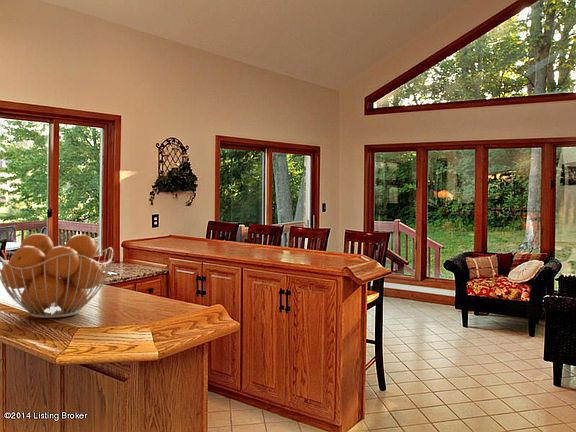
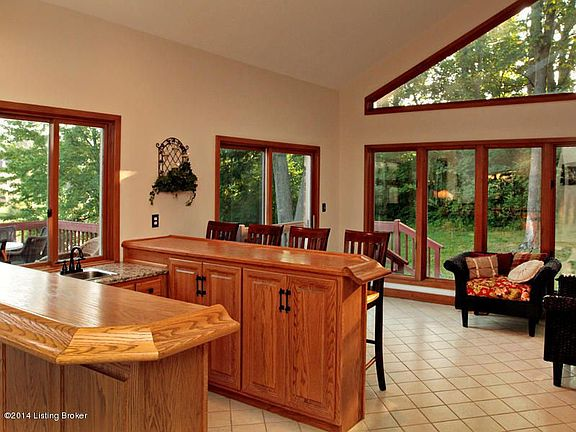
- fruit basket (55, 273)
